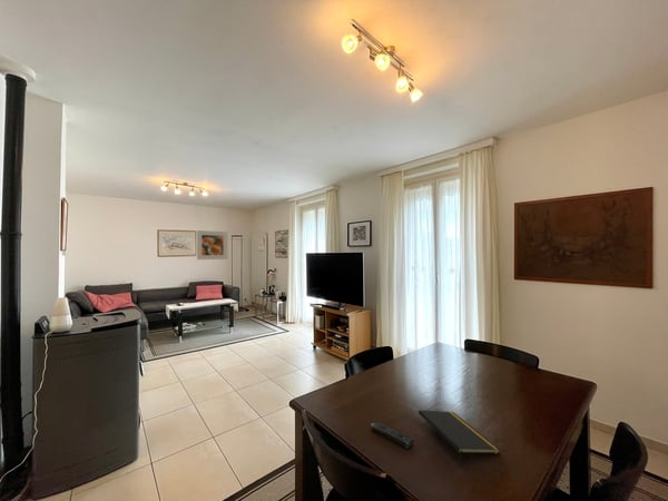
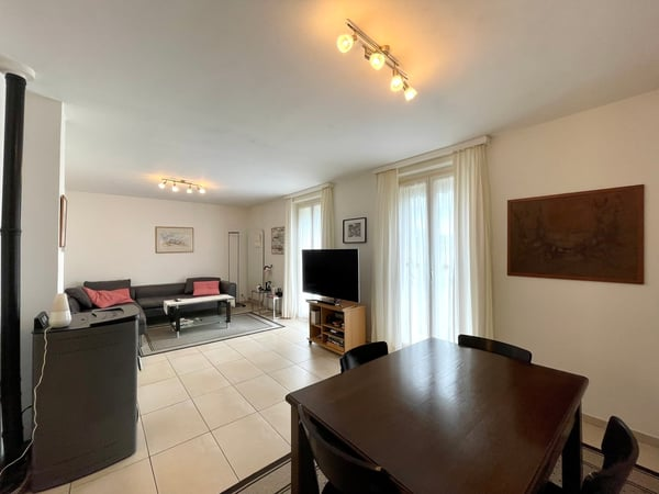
- notepad (455, 430)
- remote control (390, 433)
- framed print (213, 245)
